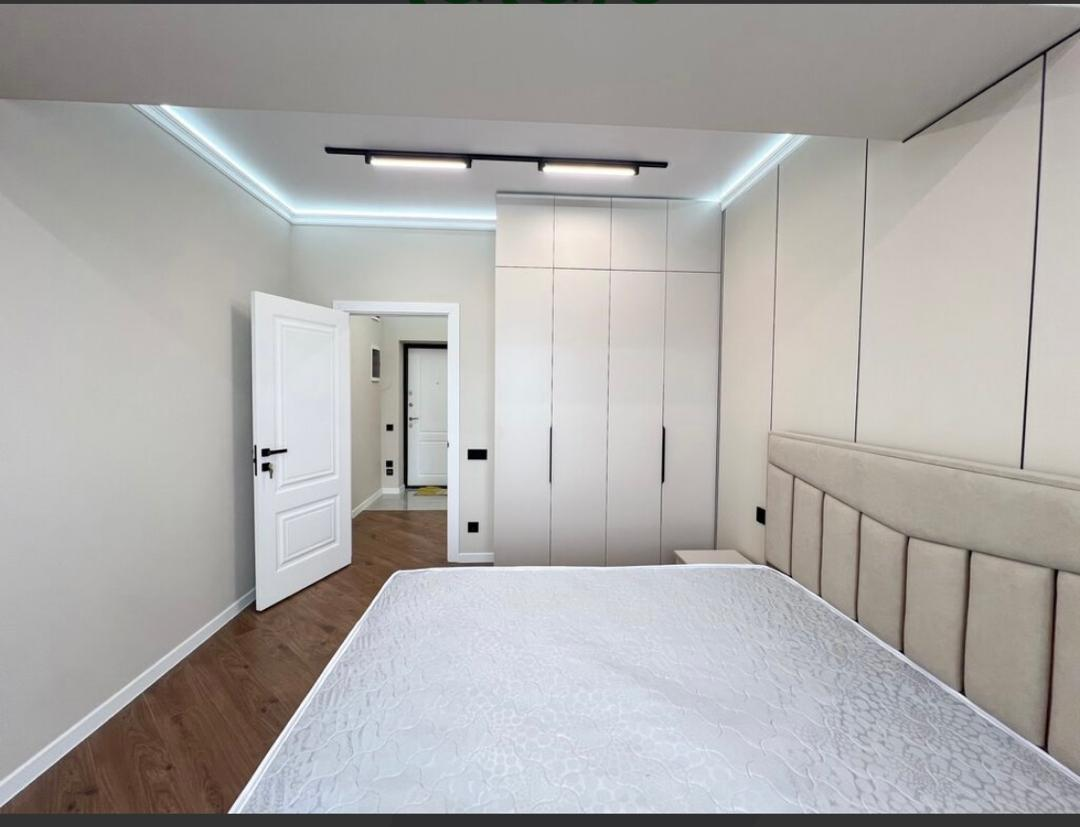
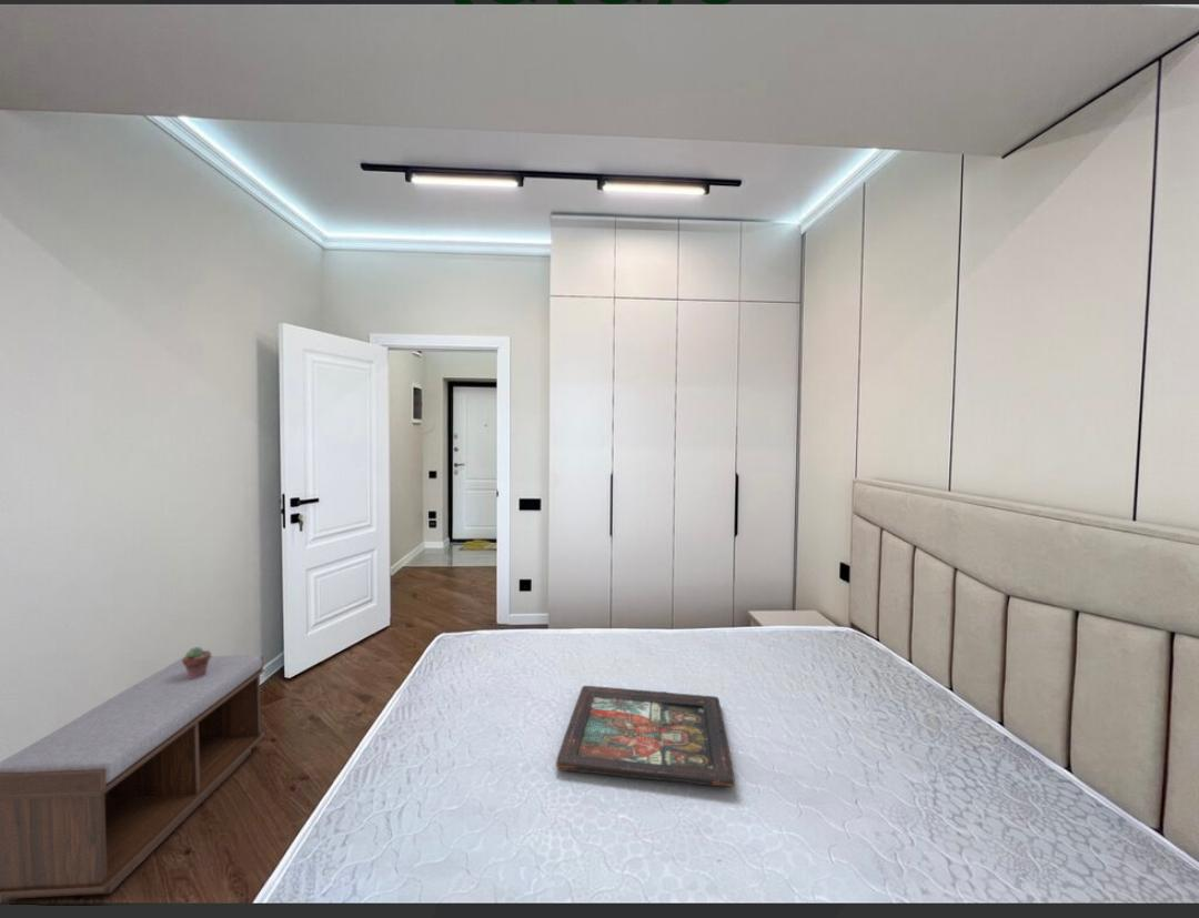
+ potted succulent (197, 659)
+ bench (153, 754)
+ decorative tray (646, 729)
